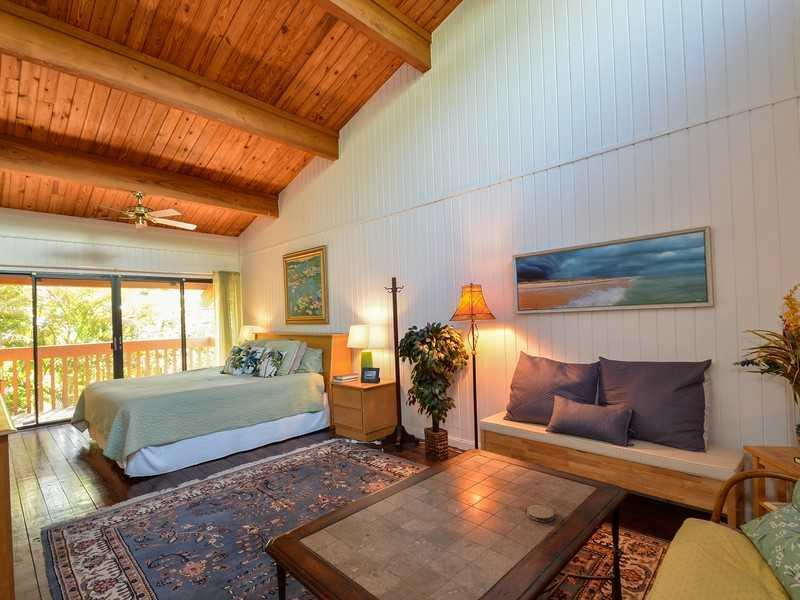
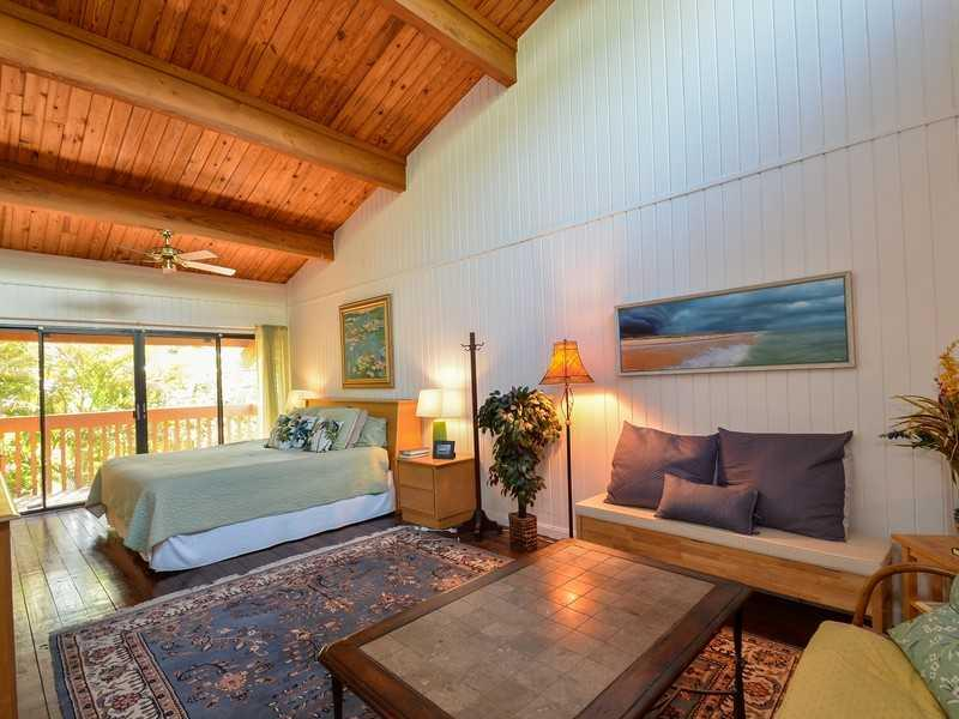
- coaster (540, 513)
